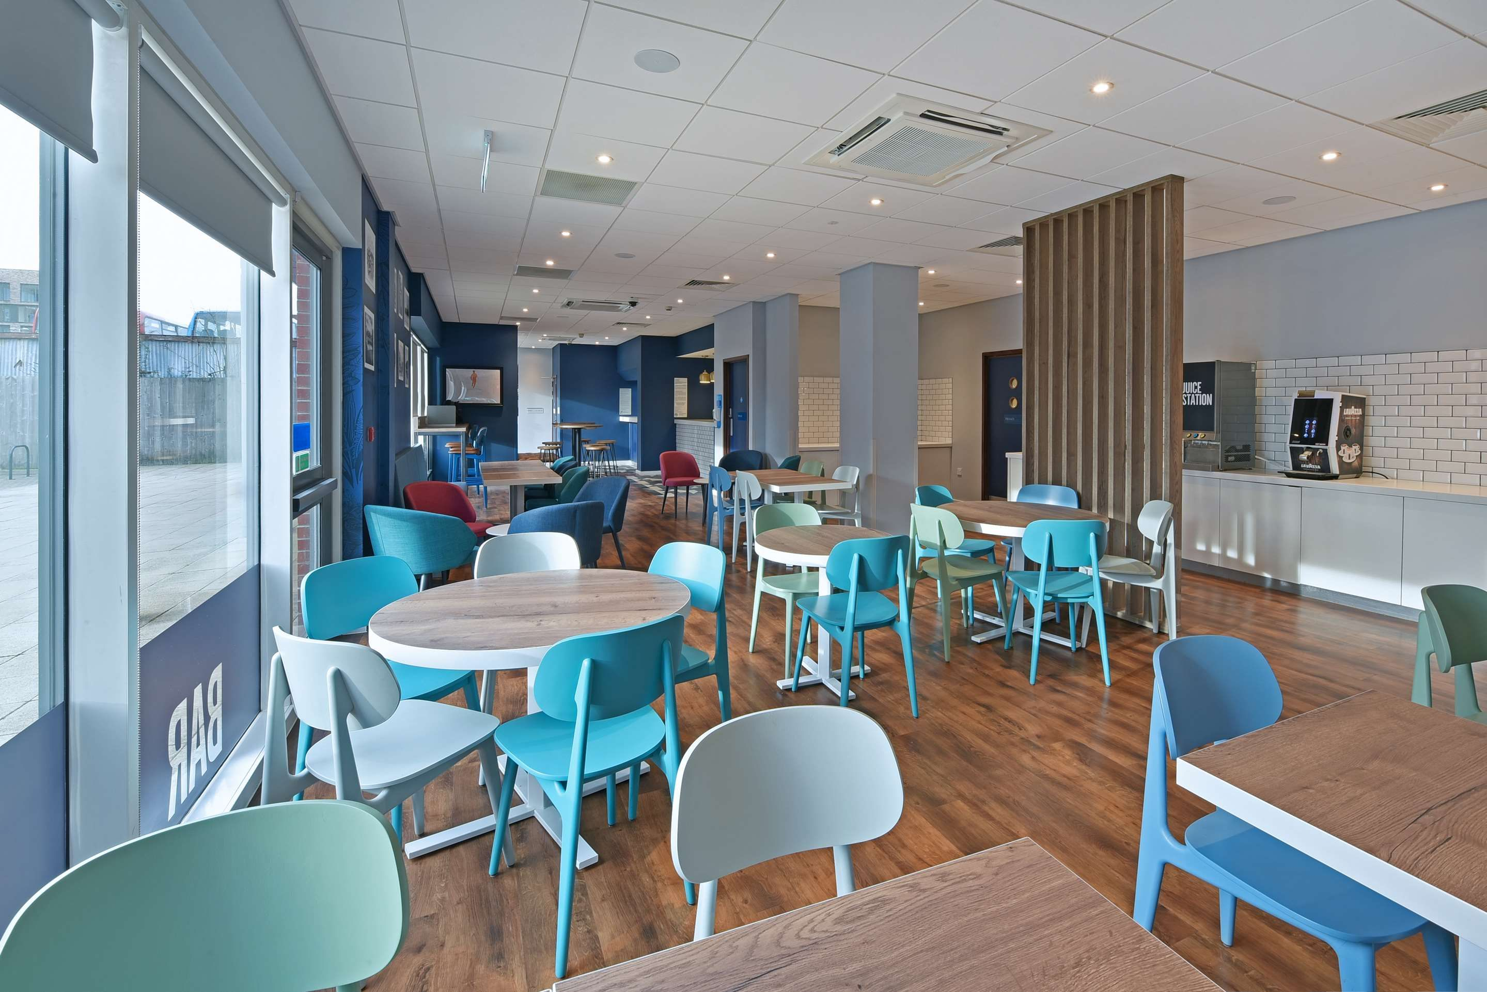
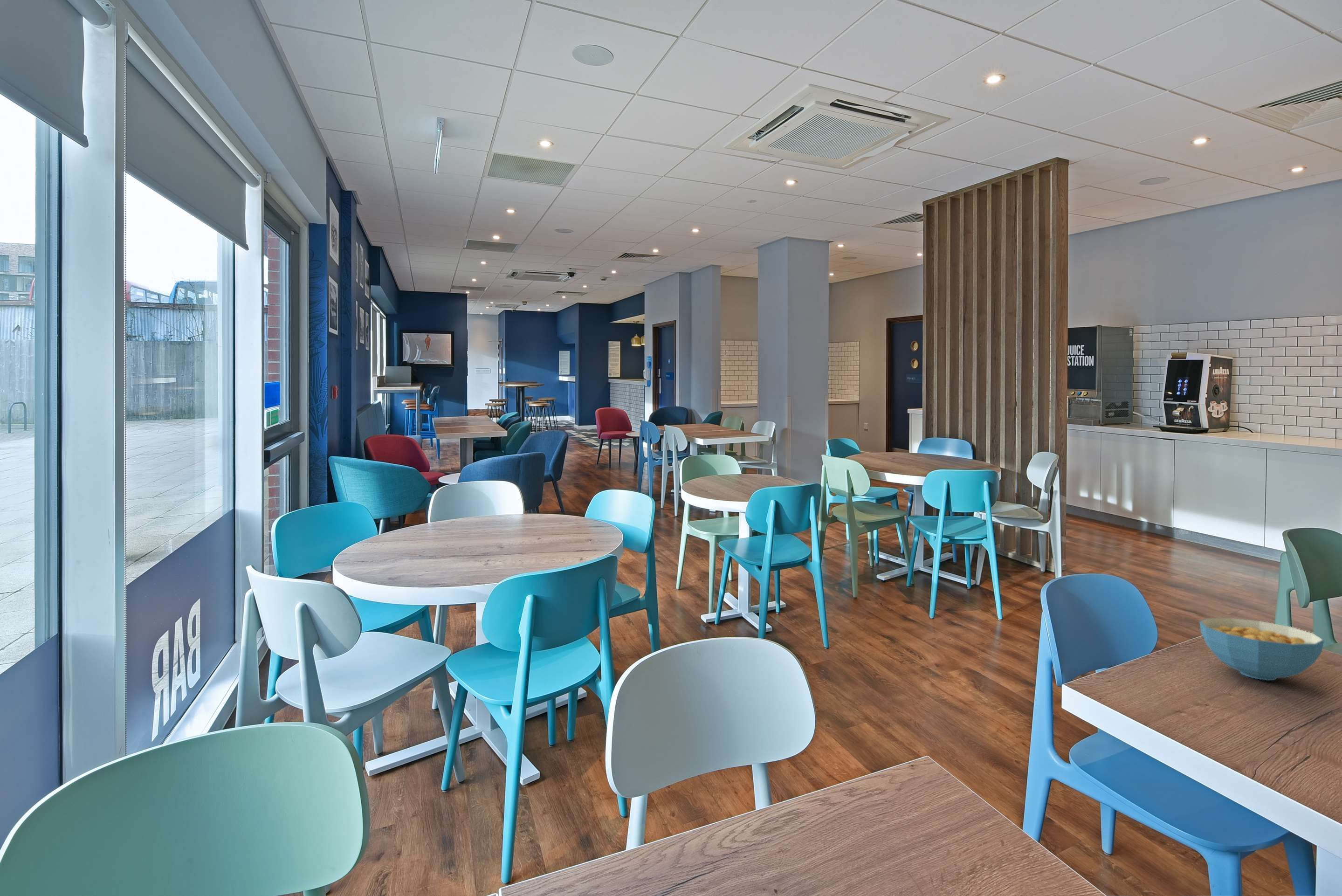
+ cereal bowl (1258, 653)
